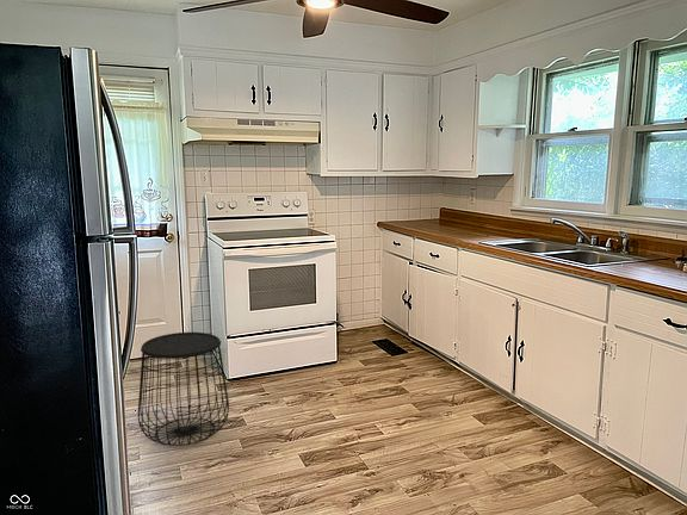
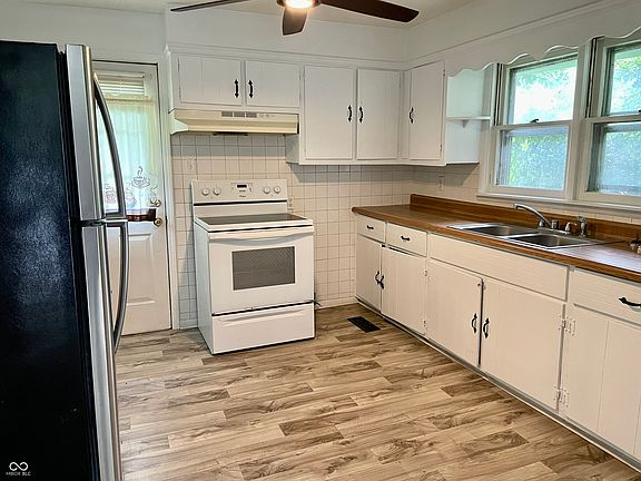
- side table (179, 387)
